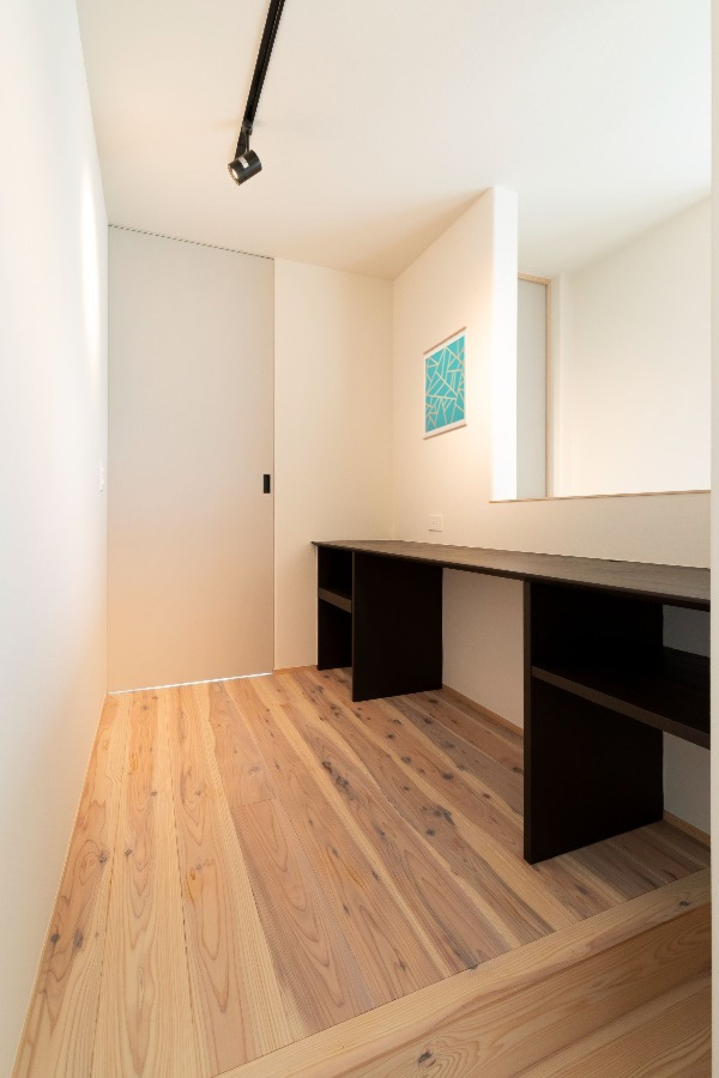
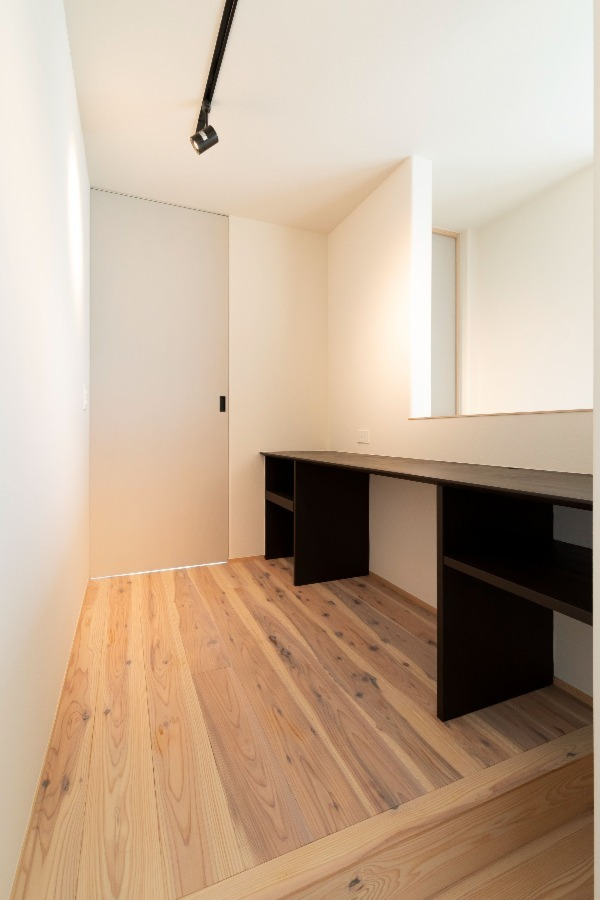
- wall art (443, 387)
